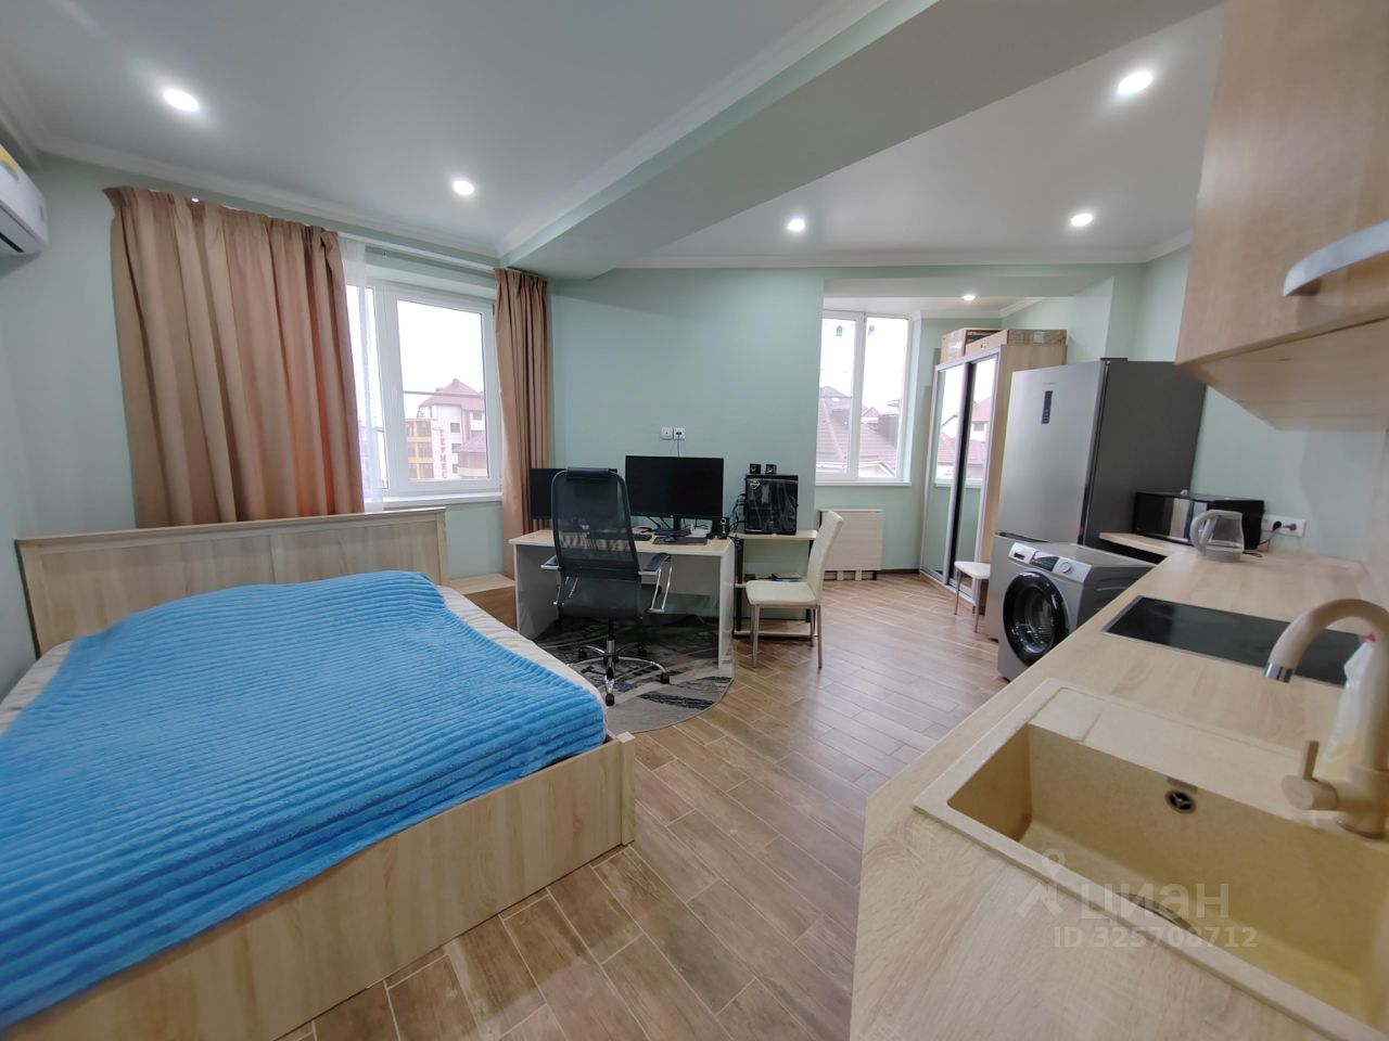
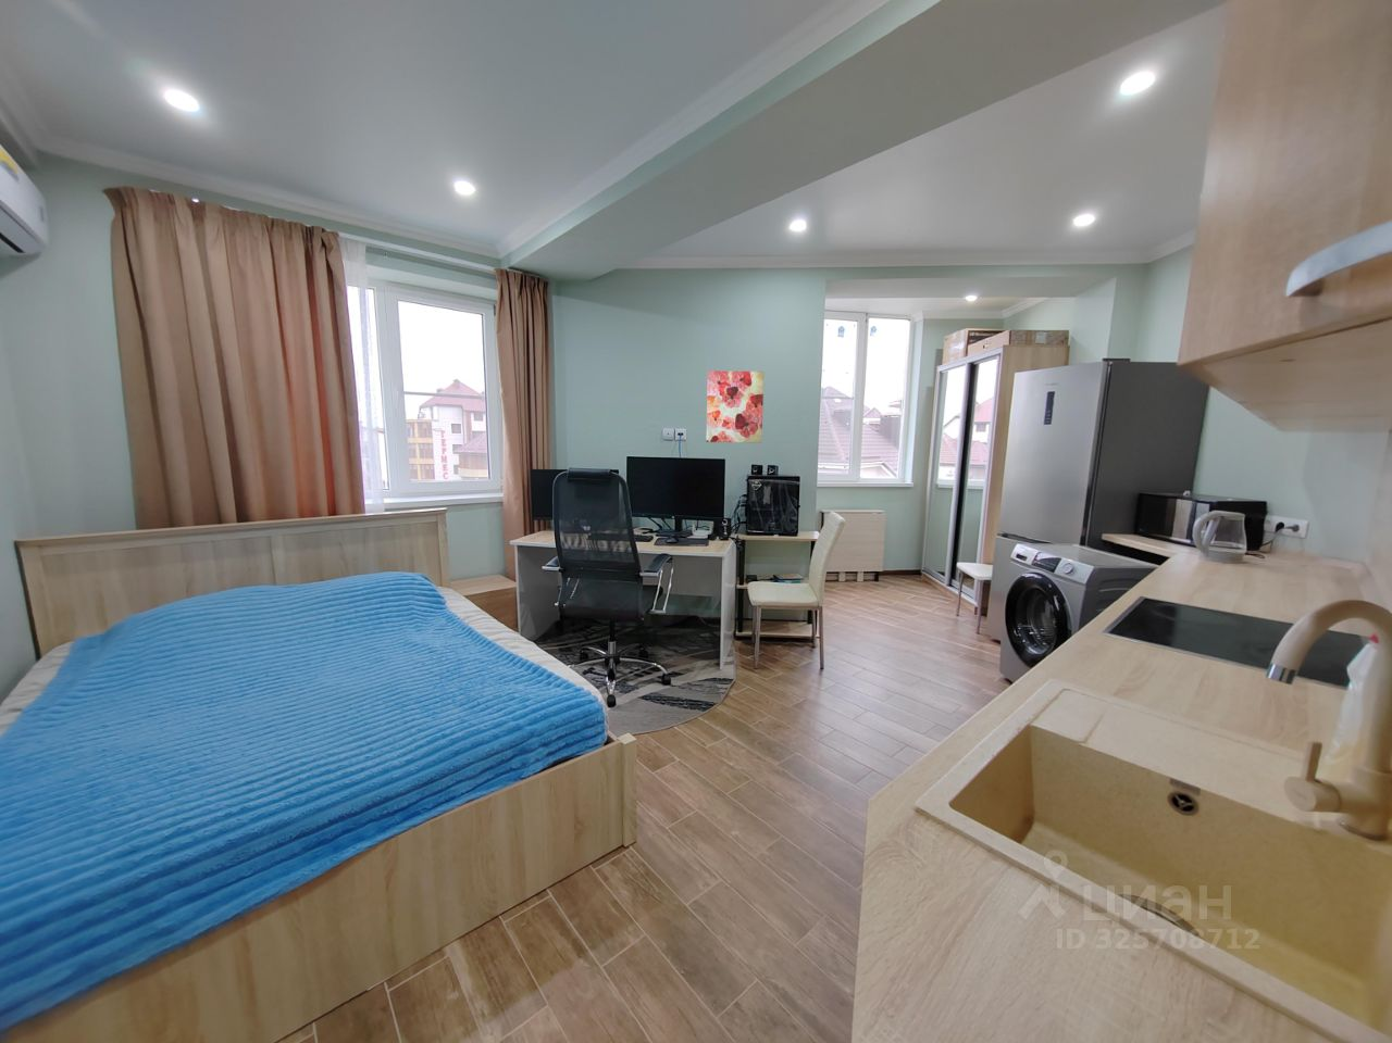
+ wall art (734, 406)
